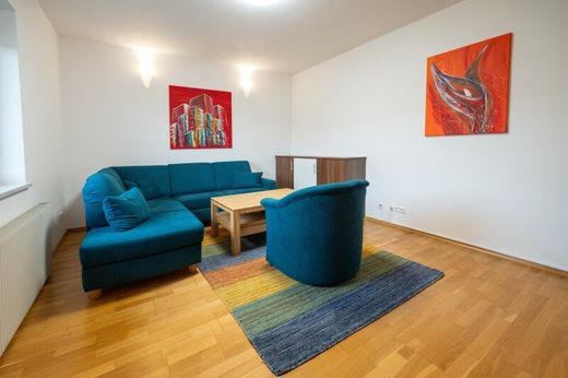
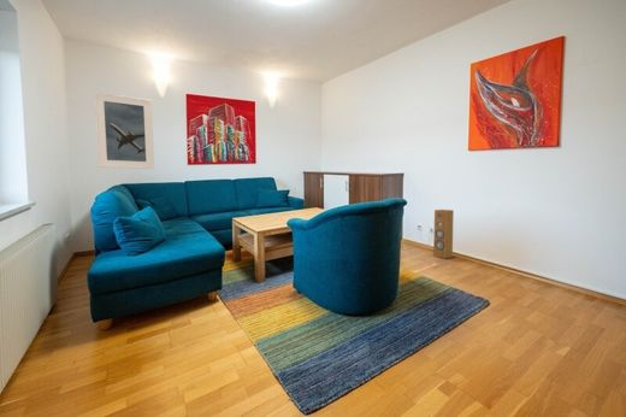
+ speaker (443, 233)
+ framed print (125, 131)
